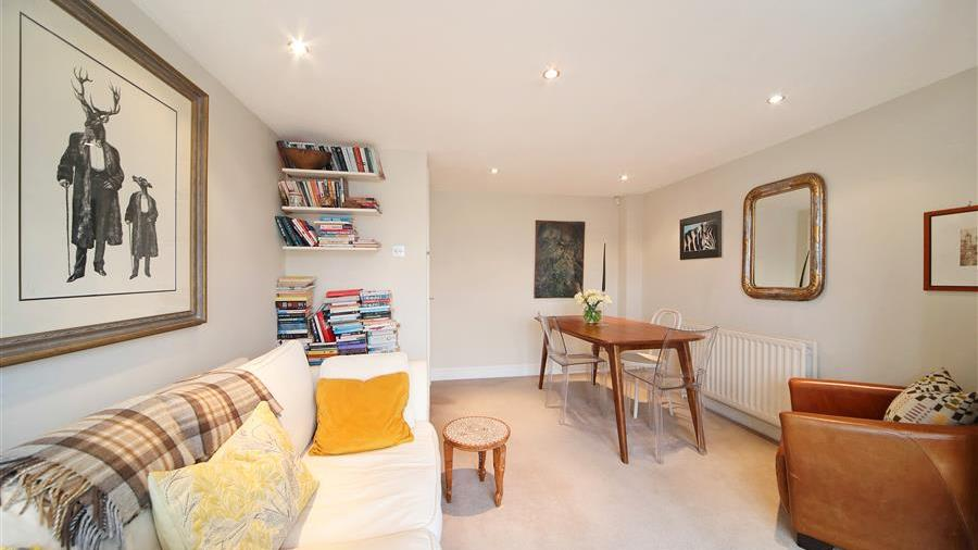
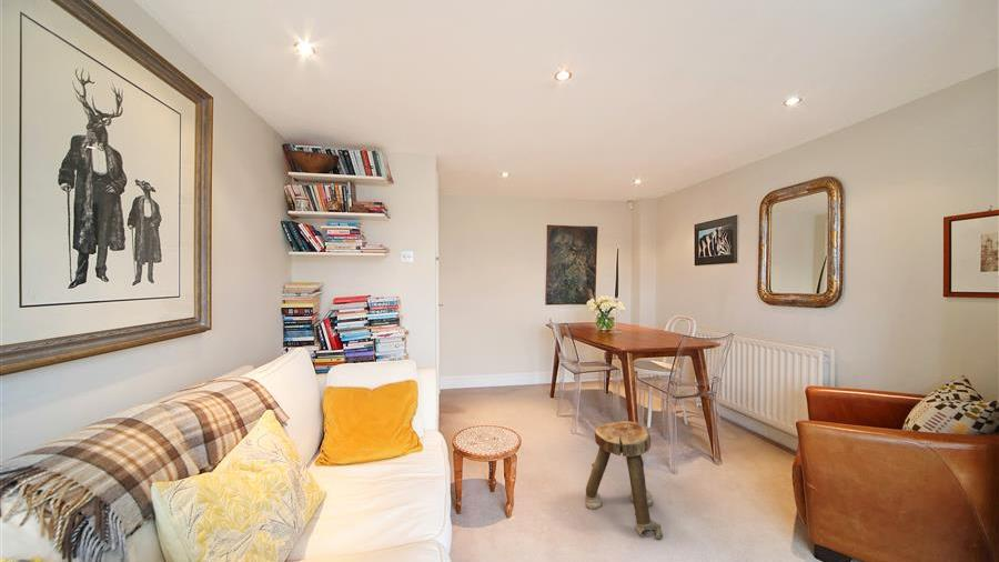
+ stool (627, 465)
